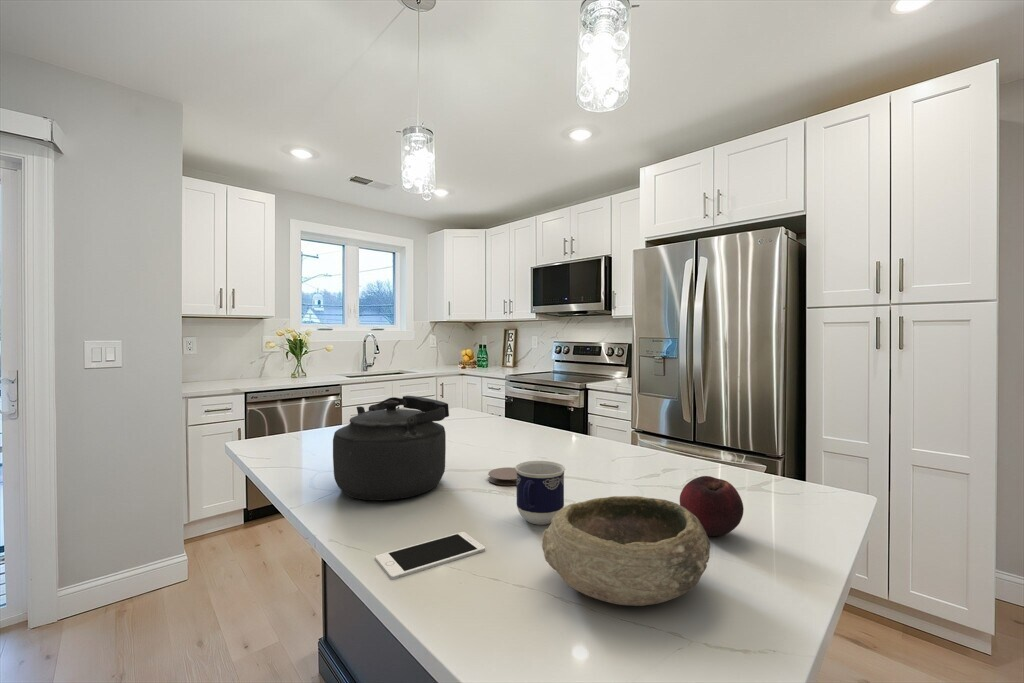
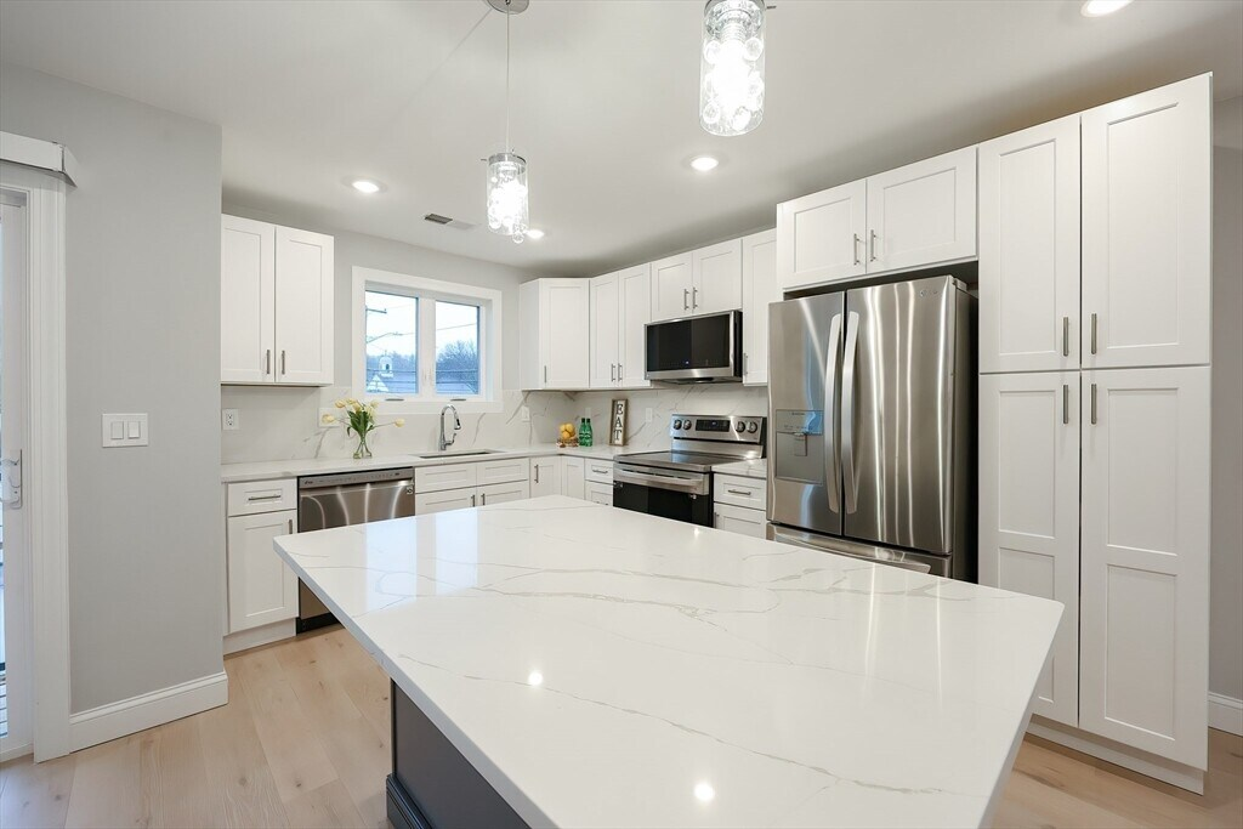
- coaster (508, 475)
- cell phone (431, 553)
- cup (537, 495)
- bowl (625, 547)
- fruit (710, 505)
- kettle (391, 441)
